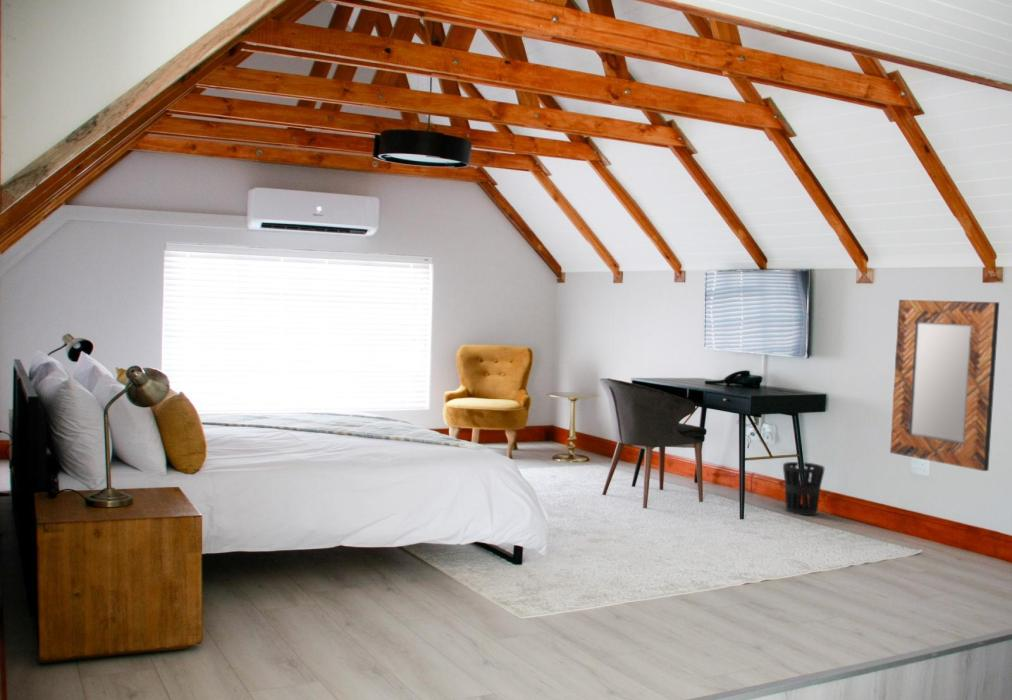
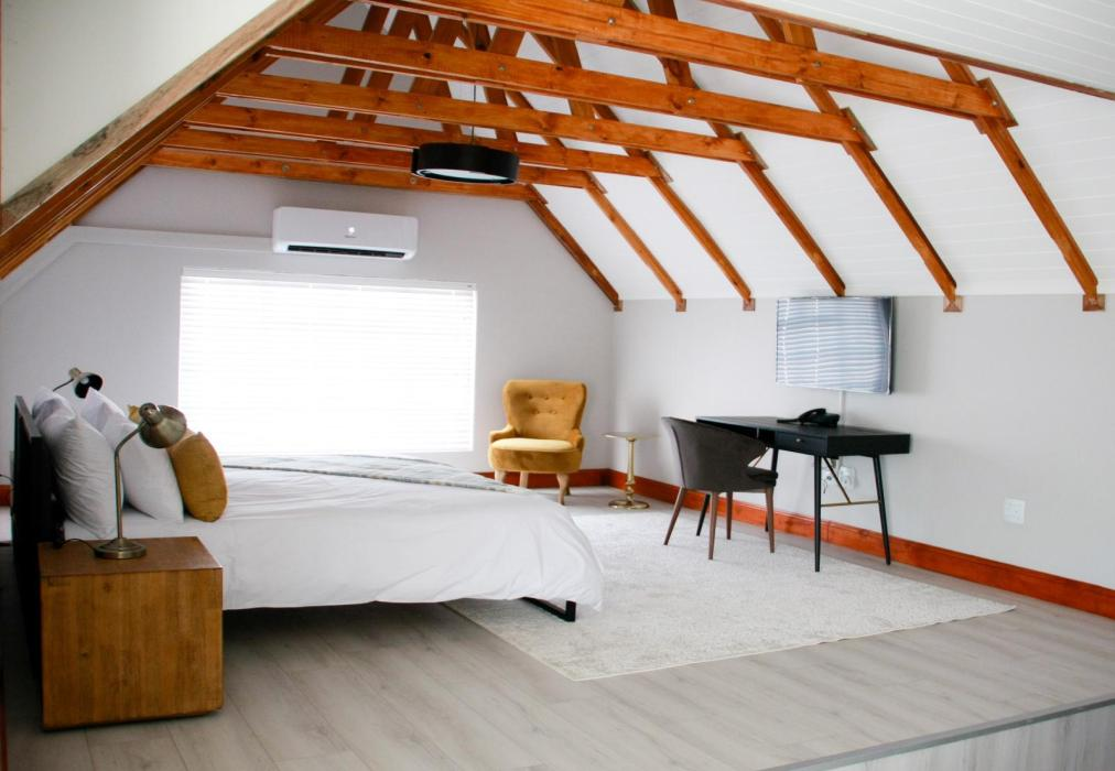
- home mirror (941, 381)
- wastebasket (802, 488)
